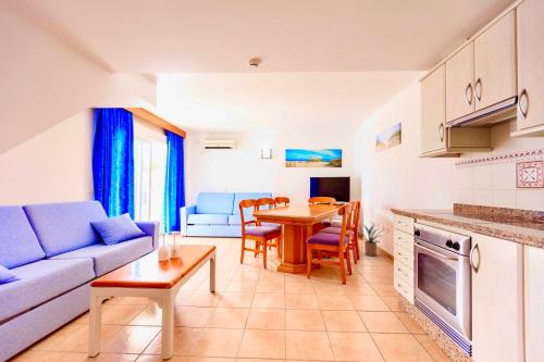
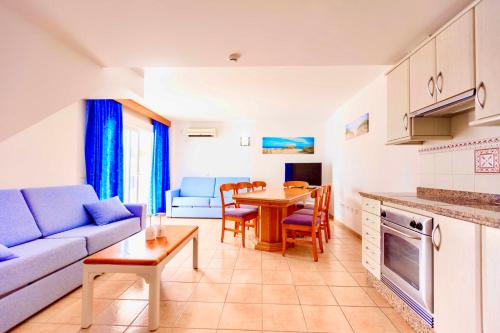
- house plant (372, 238)
